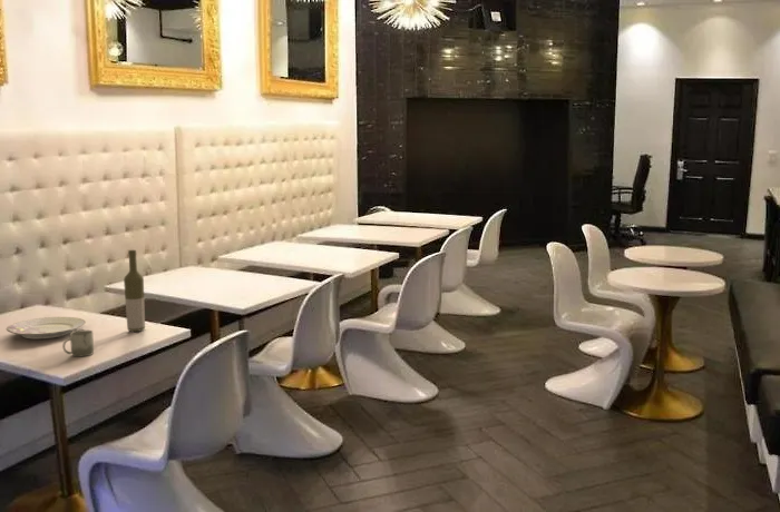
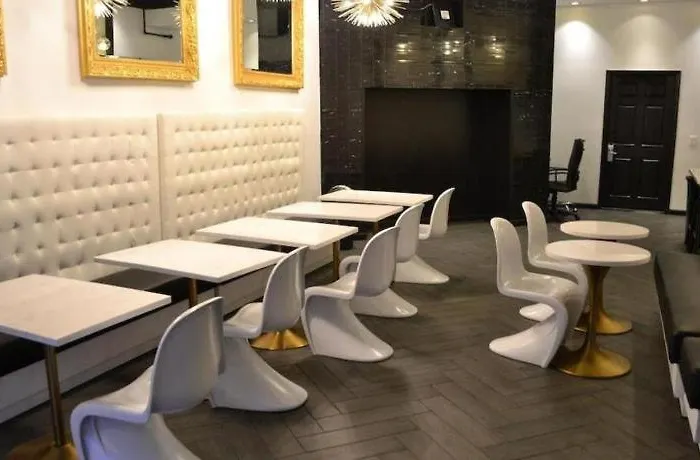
- plate (47, 328)
- cup (77, 344)
- bottle (134, 291)
